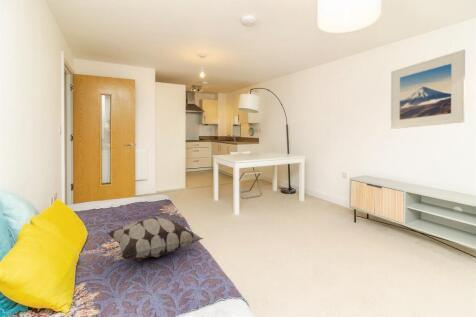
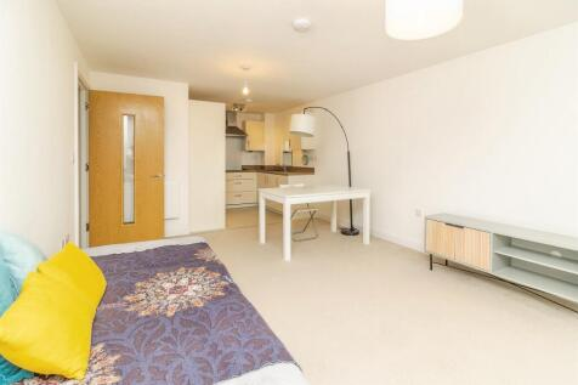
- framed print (423, 94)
- decorative pillow (154, 235)
